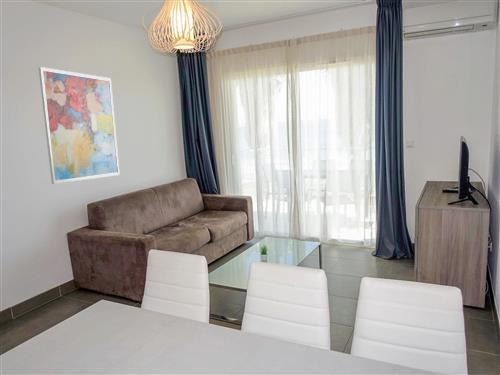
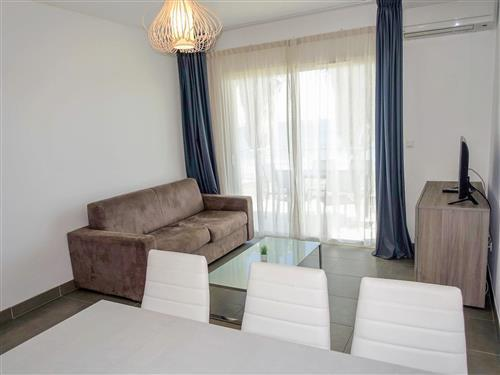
- wall art (83, 127)
